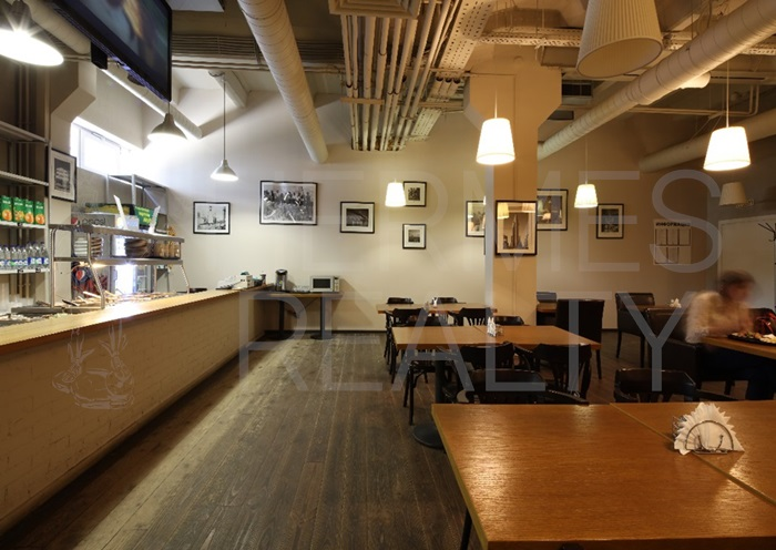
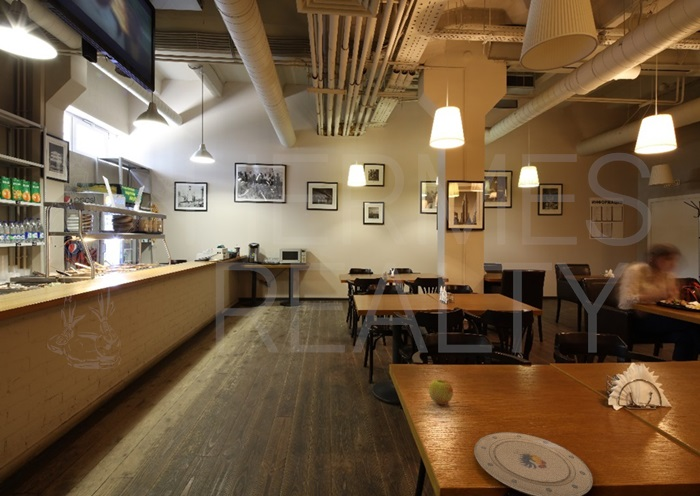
+ plate (529, 463)
+ apple (440, 391)
